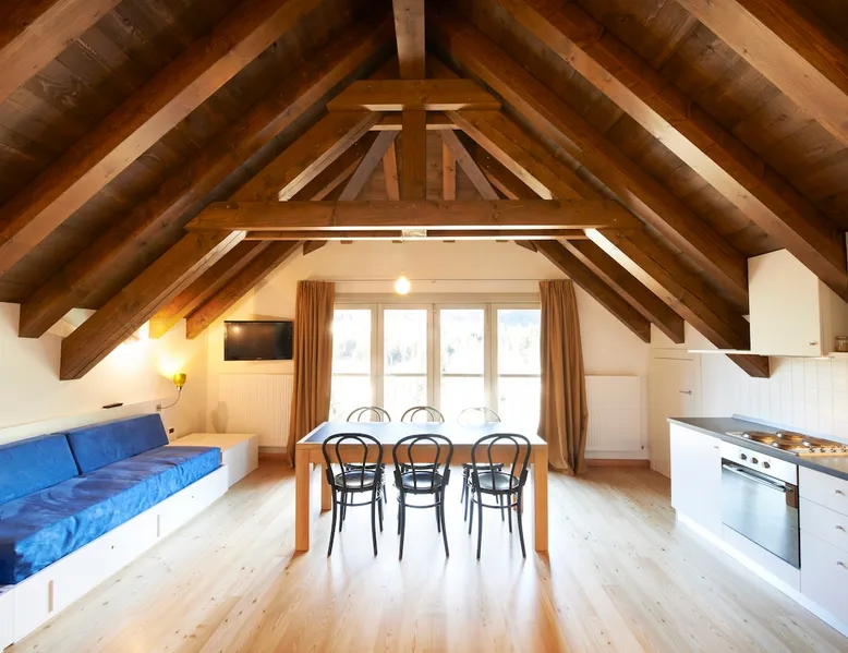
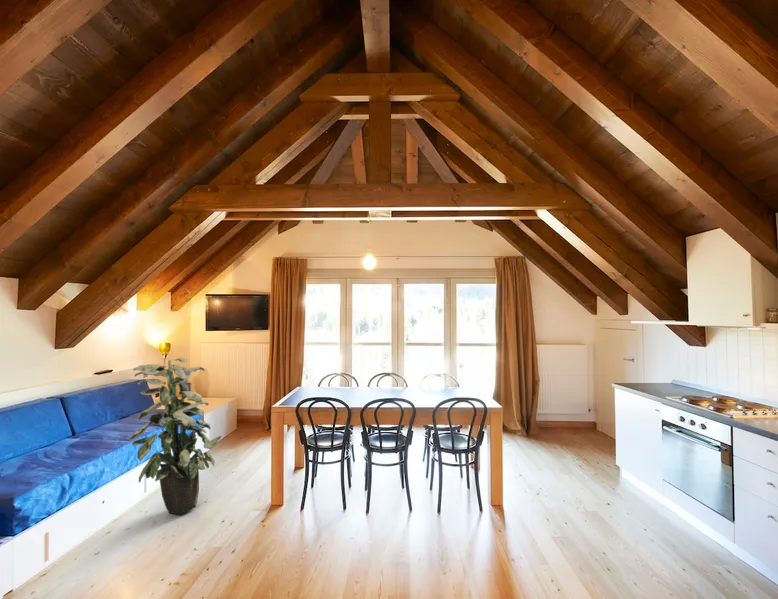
+ indoor plant (174, 433)
